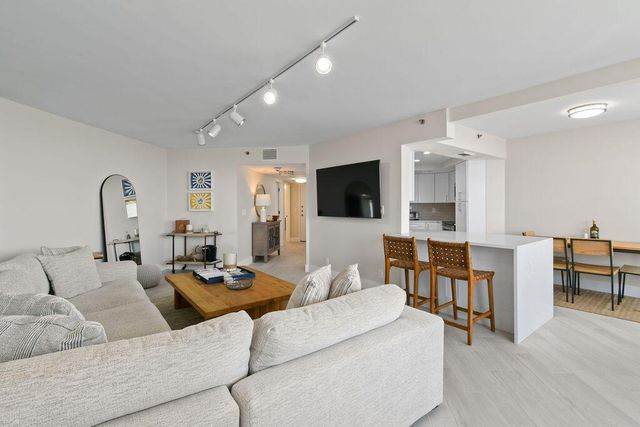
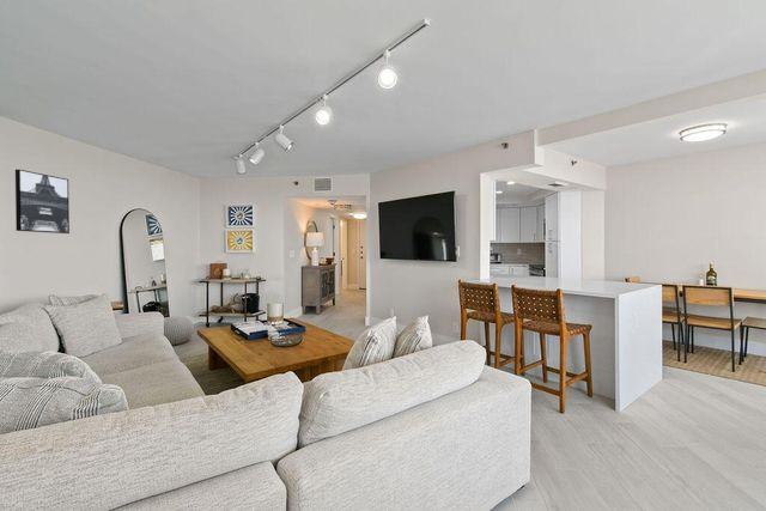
+ wall art (43, 203)
